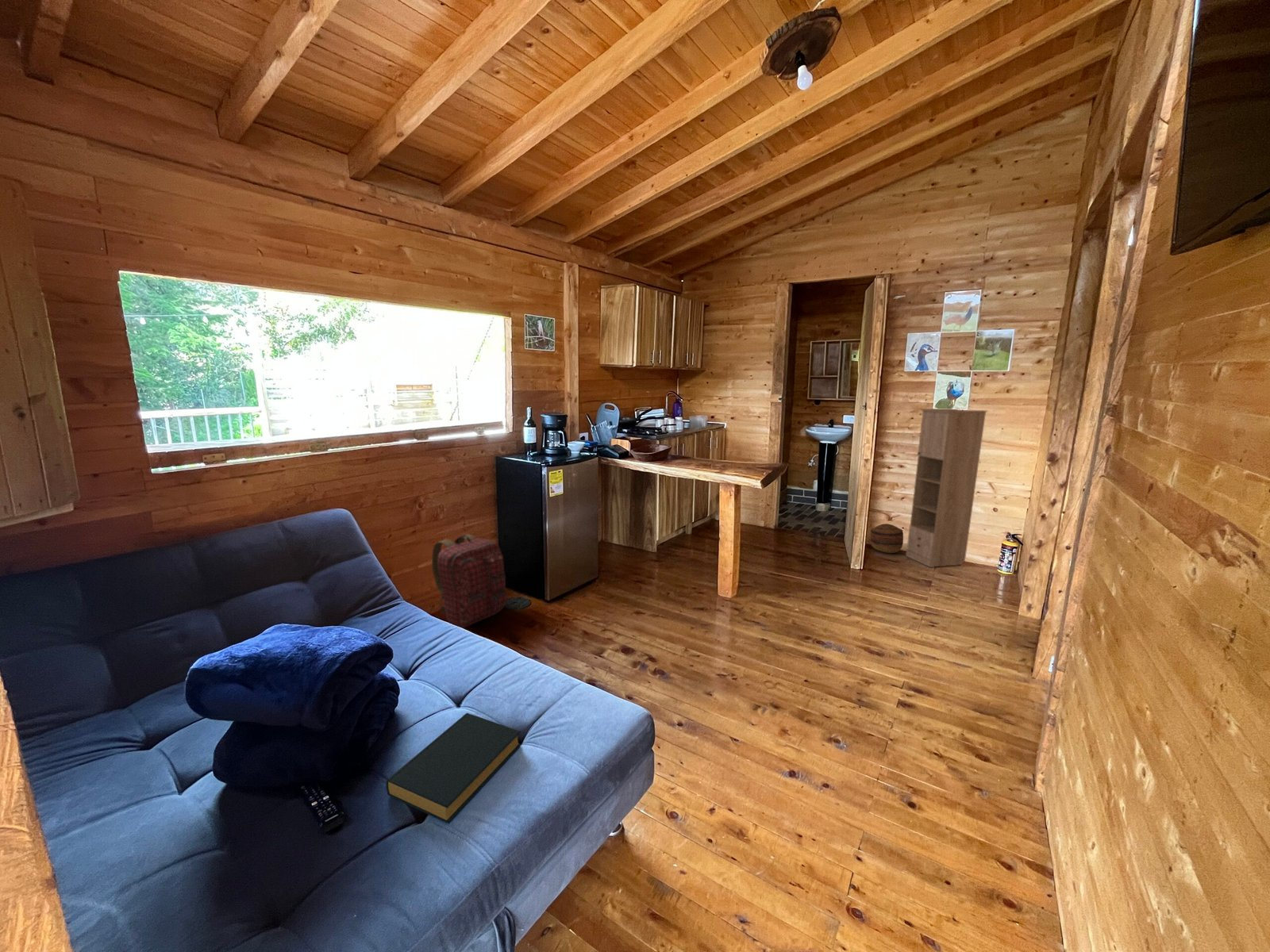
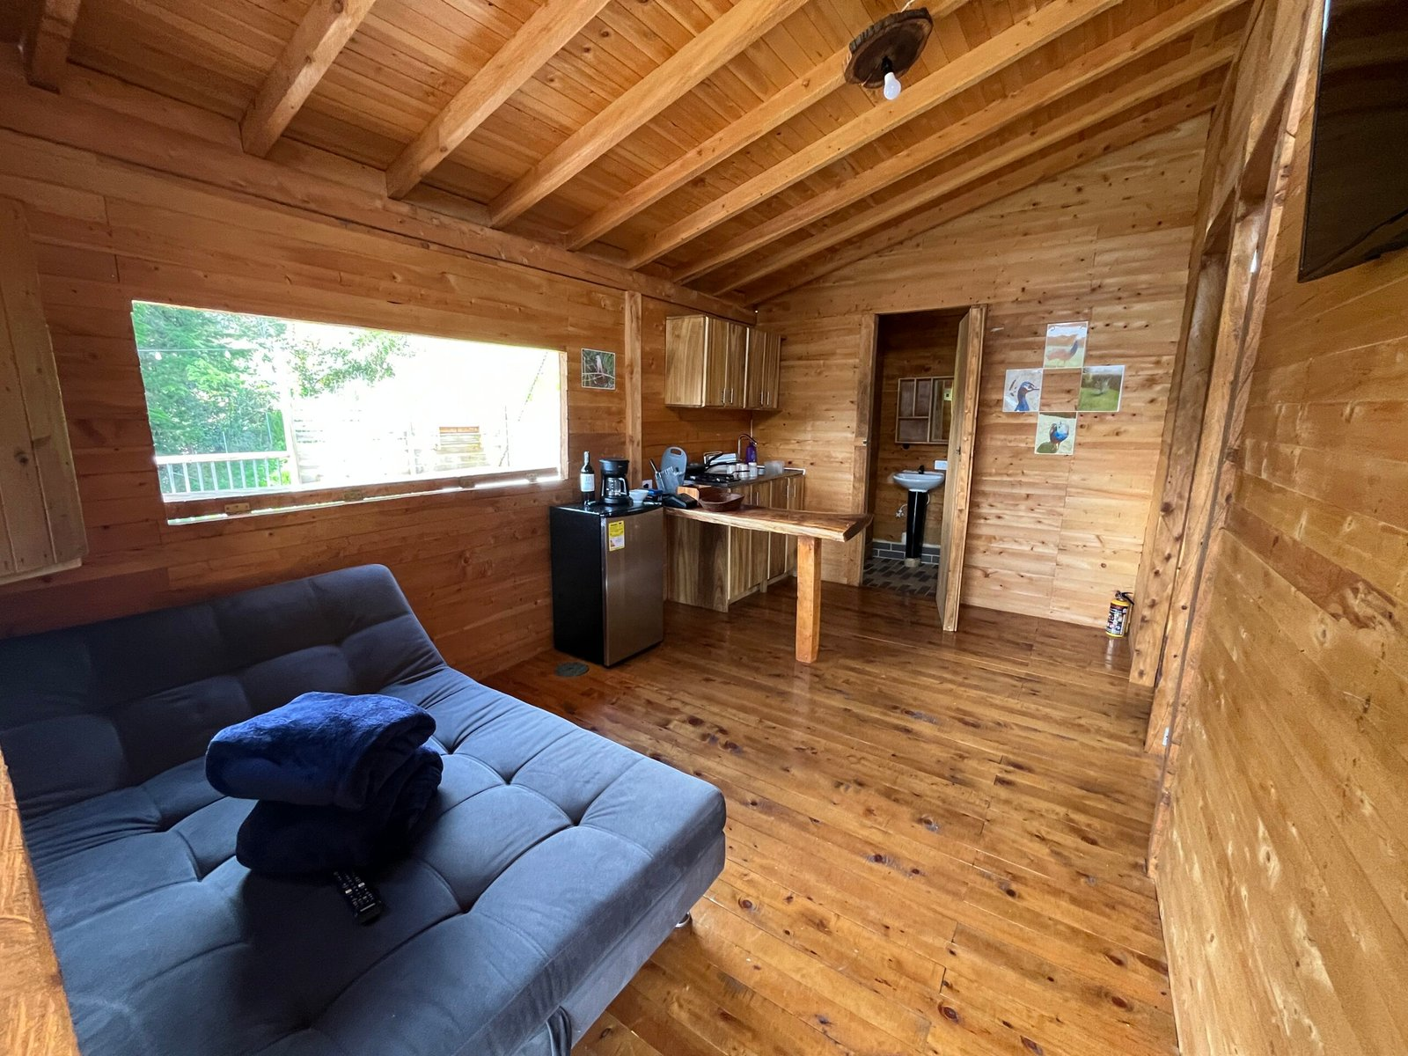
- storage cabinet (943, 487)
- backpack (468, 575)
- basket (886, 537)
- hardback book (458, 761)
